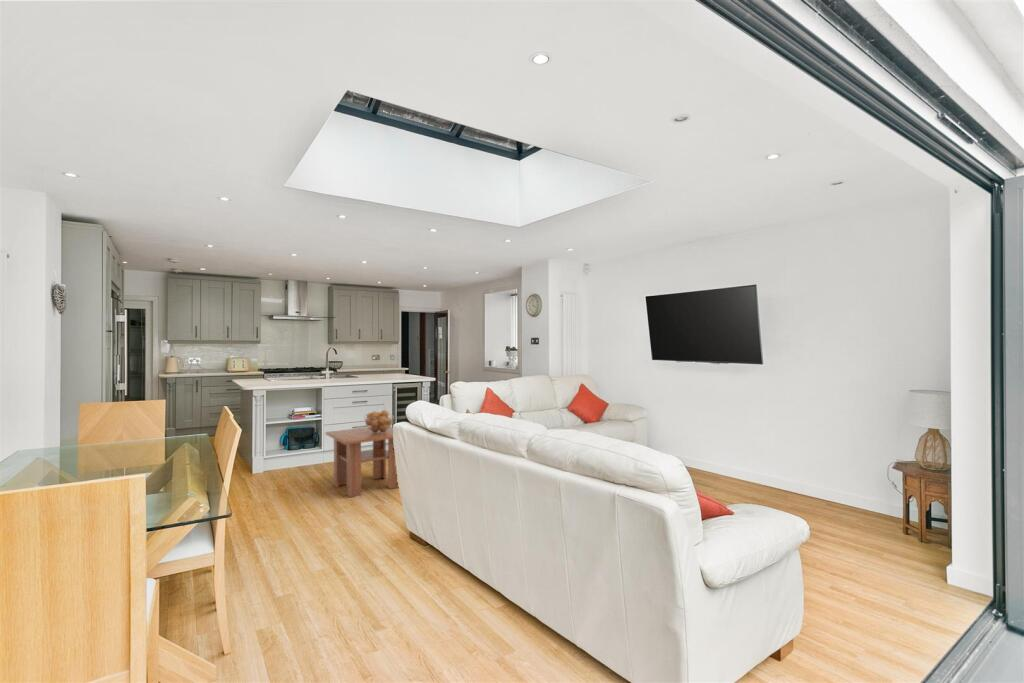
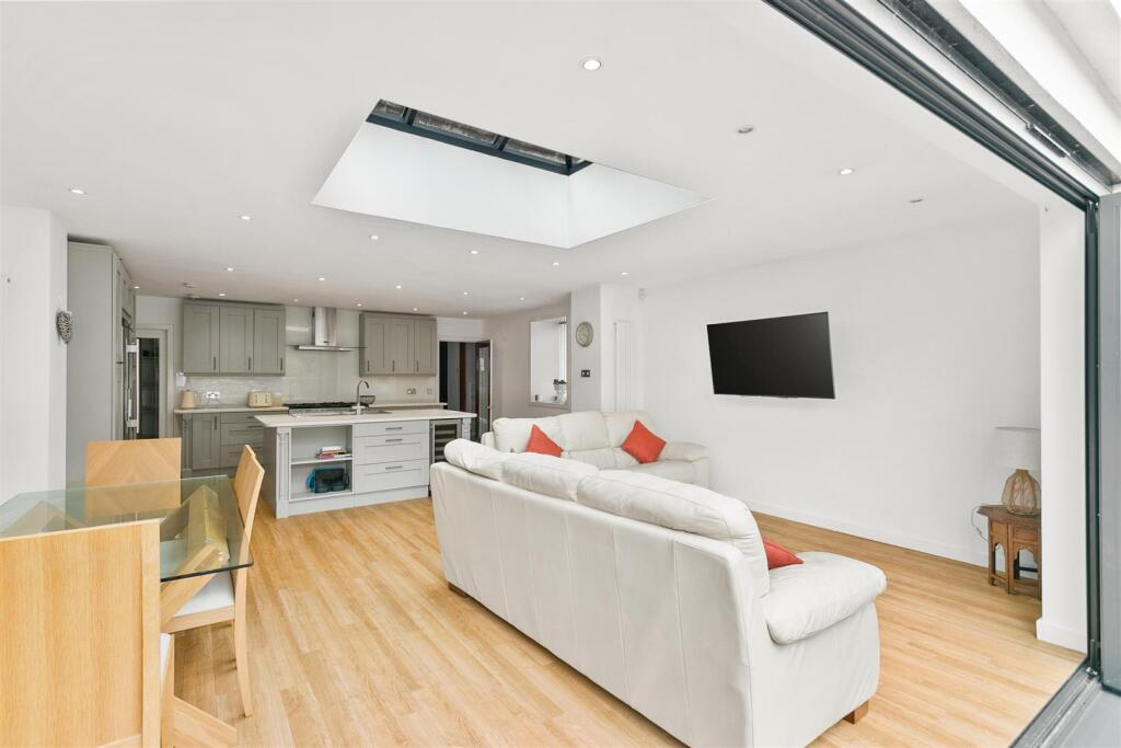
- fruit basket (379, 421)
- coffee table (367, 459)
